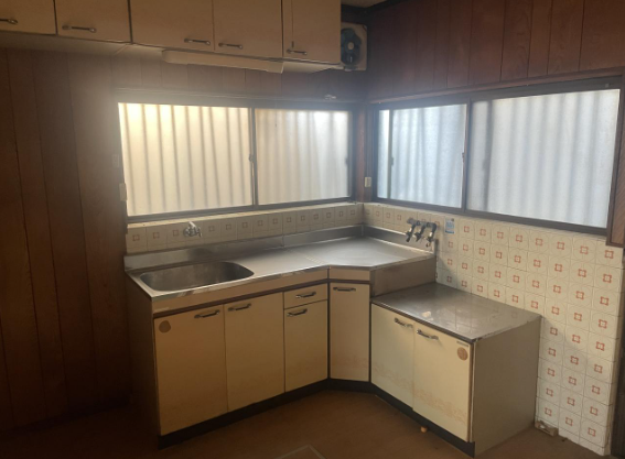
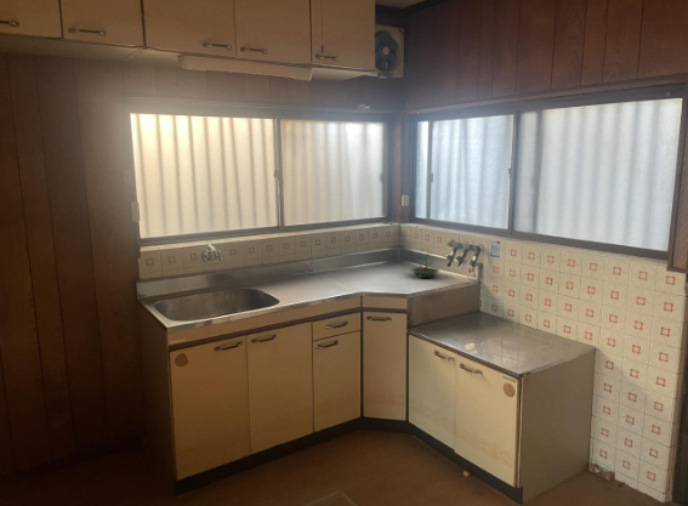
+ terrarium (426, 255)
